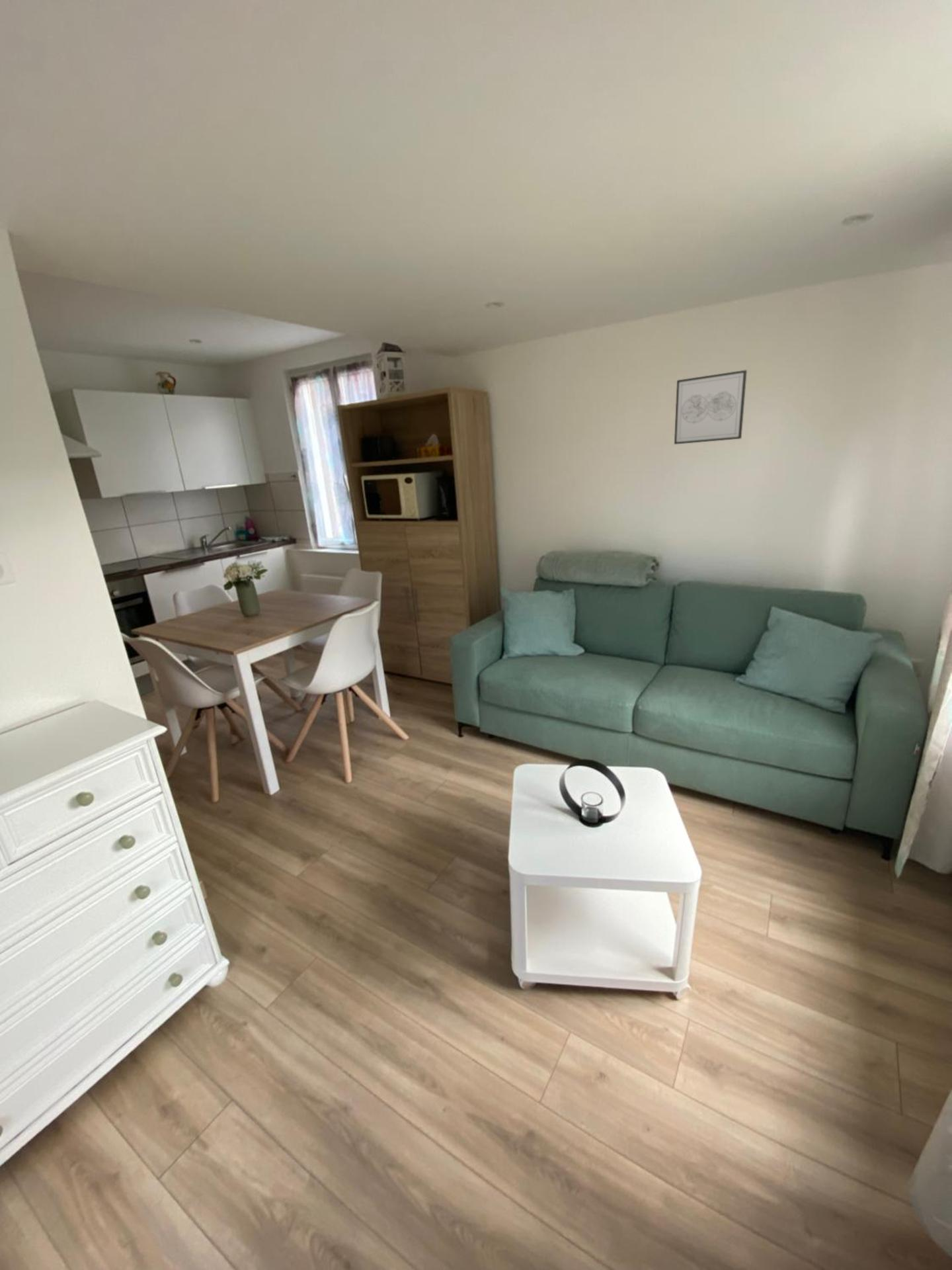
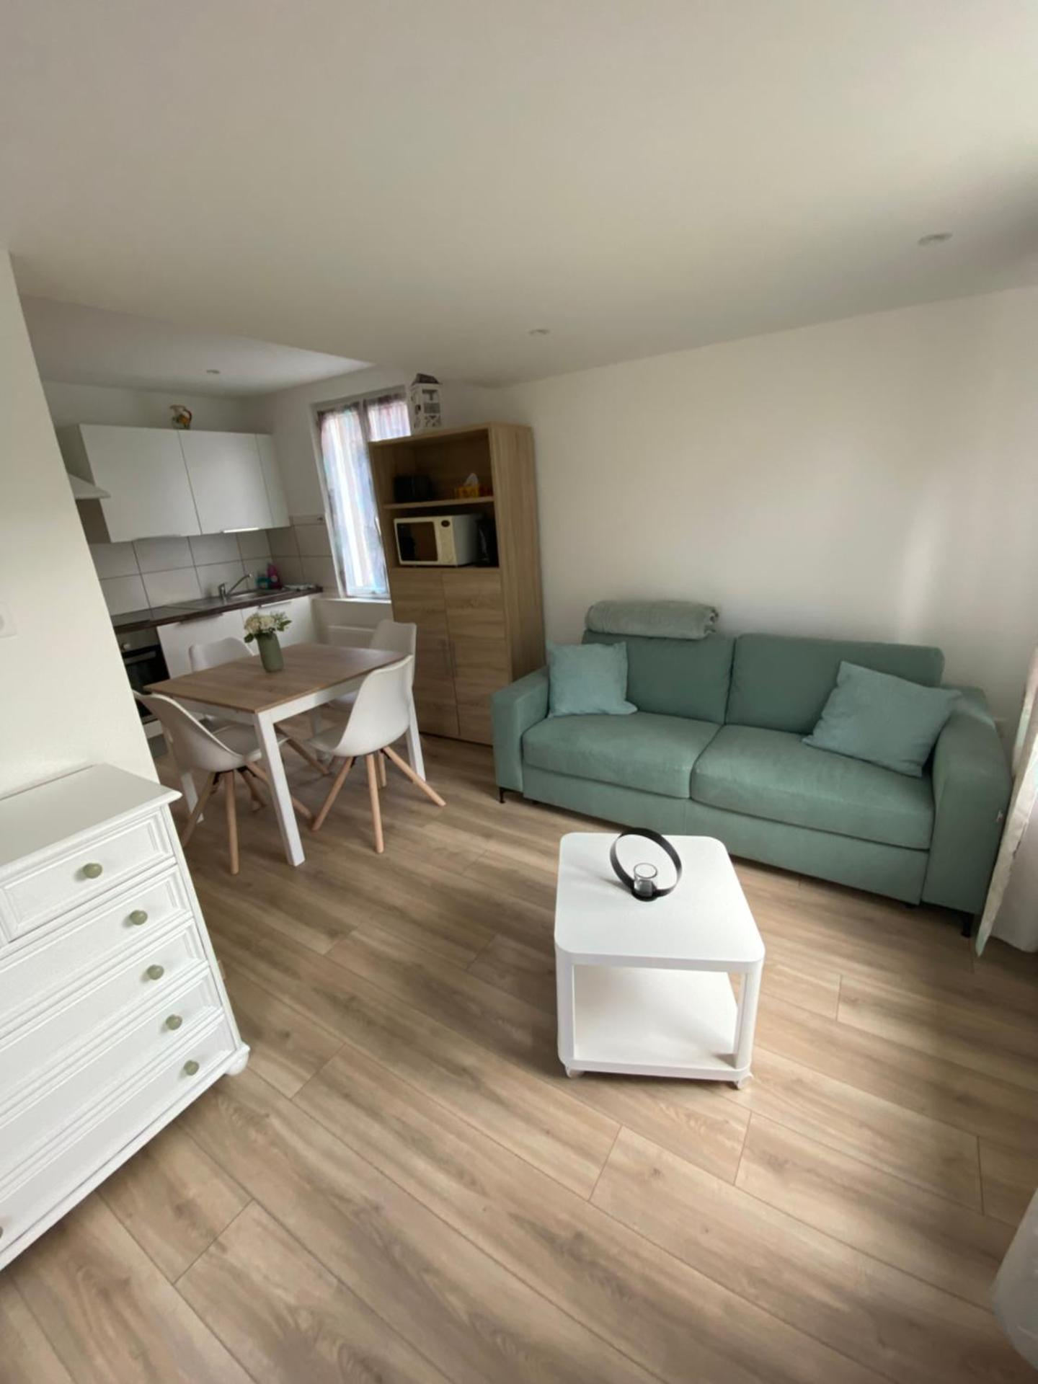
- wall art (709, 409)
